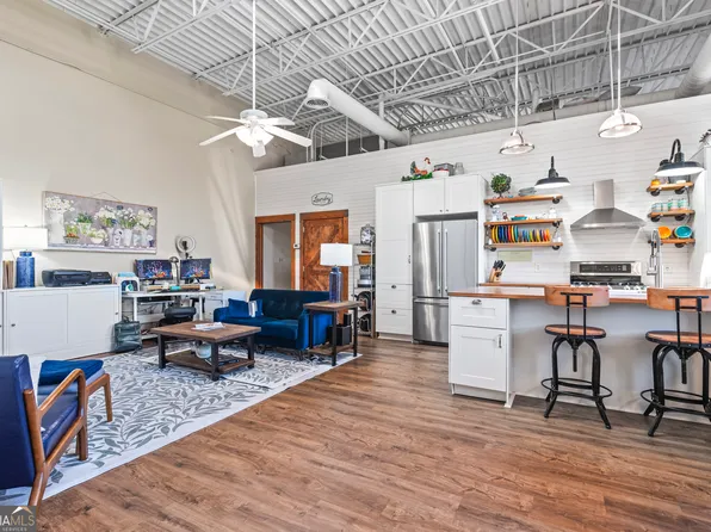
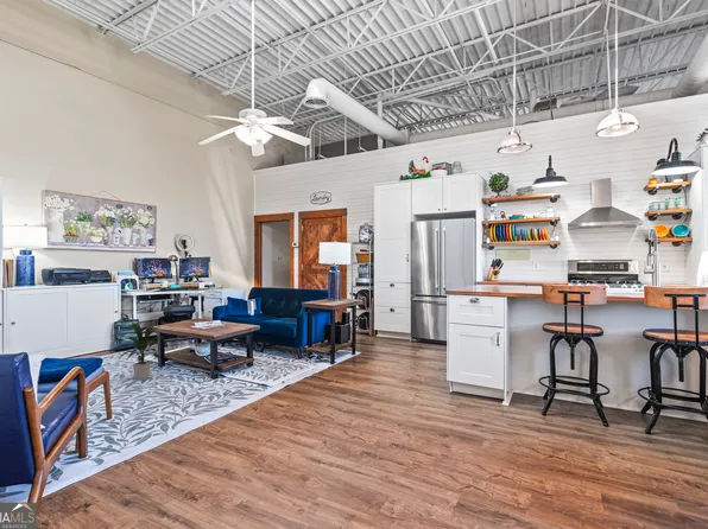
+ indoor plant (144, 349)
